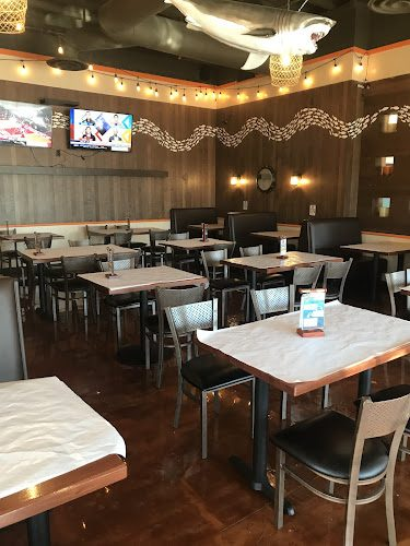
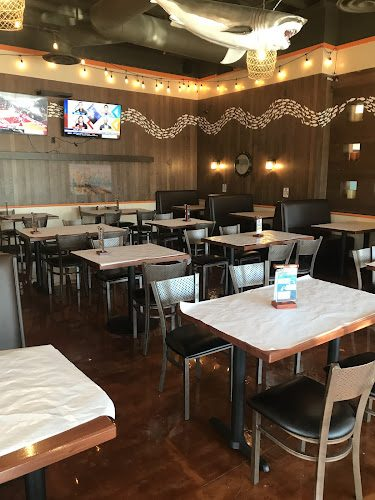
+ wall art (91, 179)
